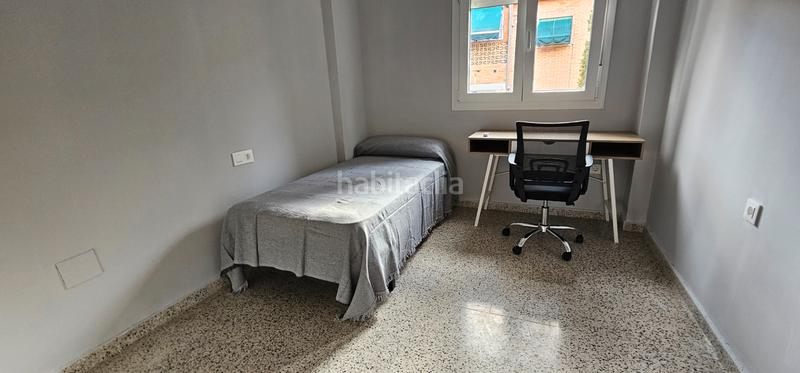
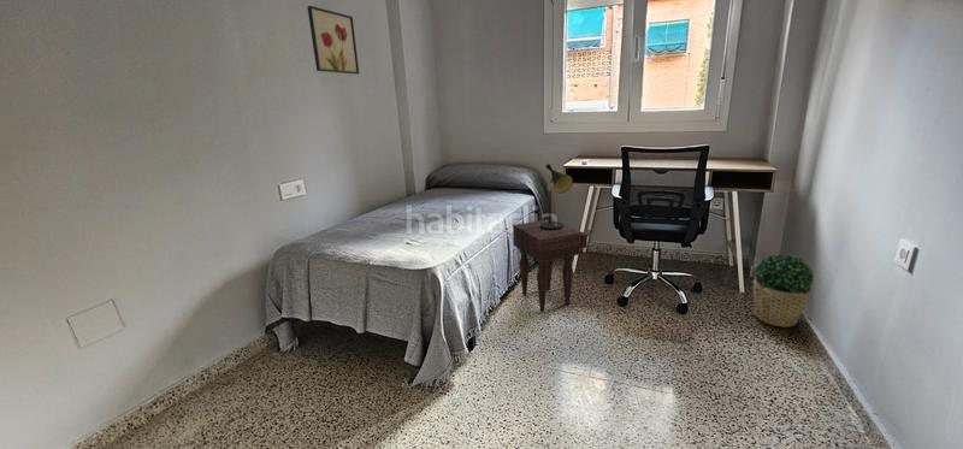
+ wall art (333, 42)
+ table lamp (550, 196)
+ potted plant (780, 288)
+ nightstand (551, 262)
